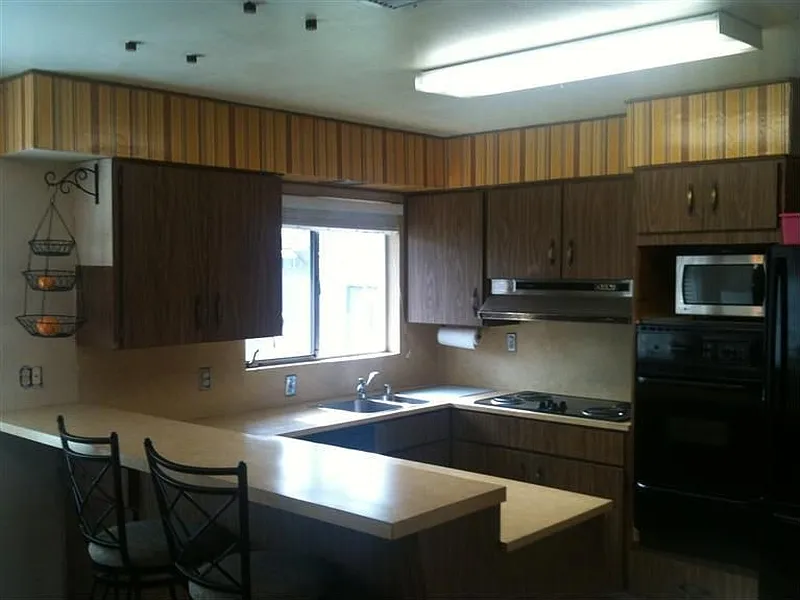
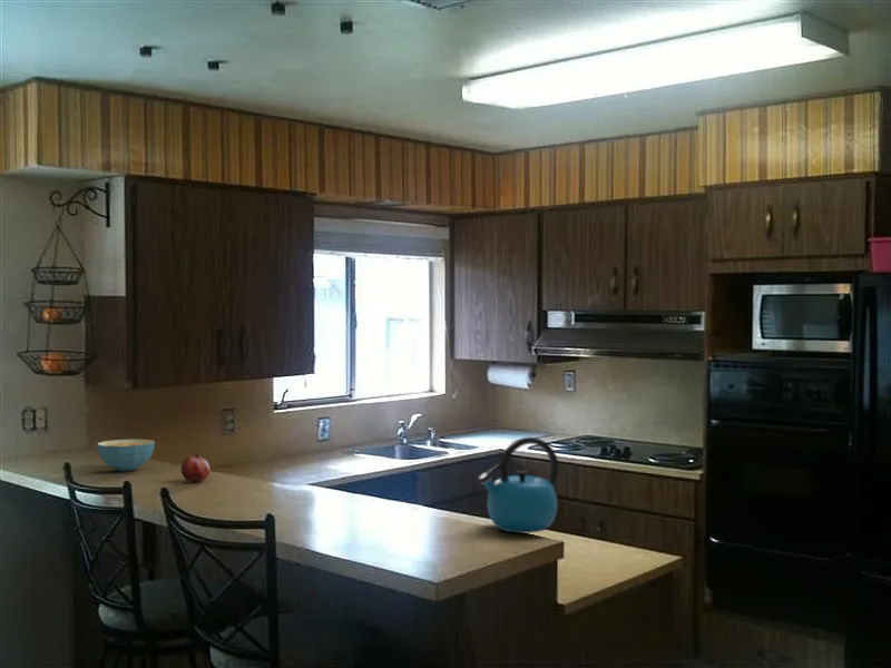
+ kettle (518, 483)
+ cereal bowl (126, 455)
+ fruit (195, 465)
